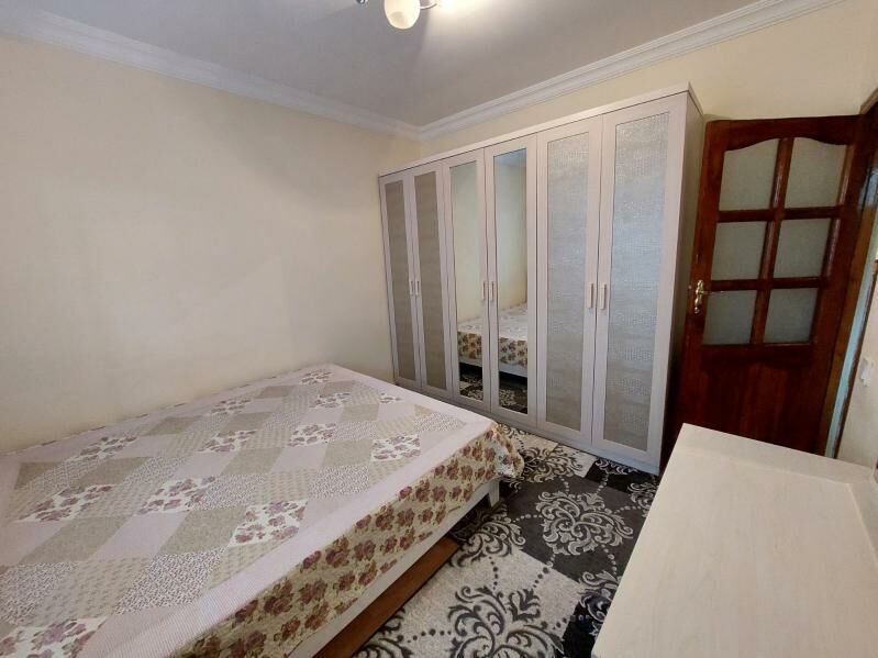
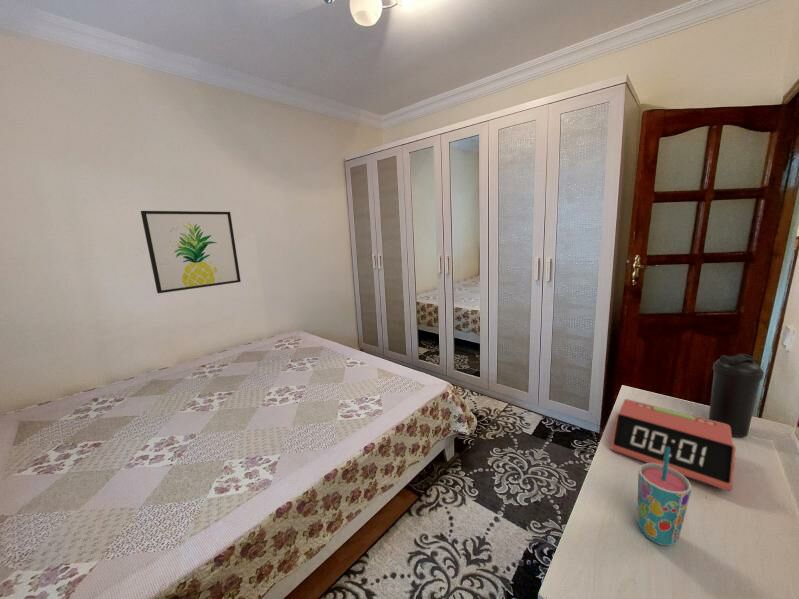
+ water bottle (733, 393)
+ cup (662, 491)
+ wall art (195, 250)
+ alarm clock (669, 435)
